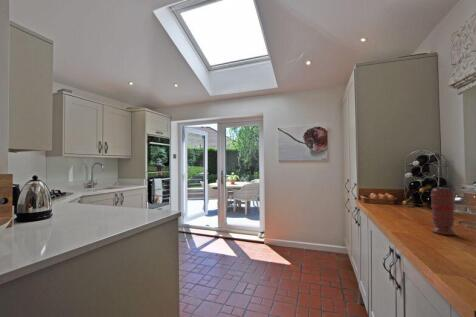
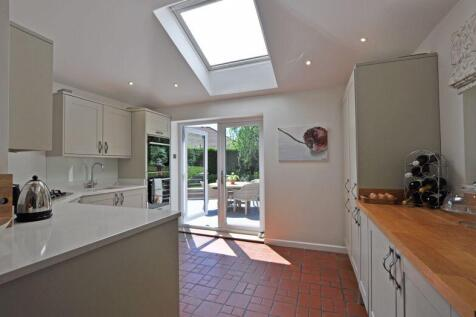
- spice grinder (442, 210)
